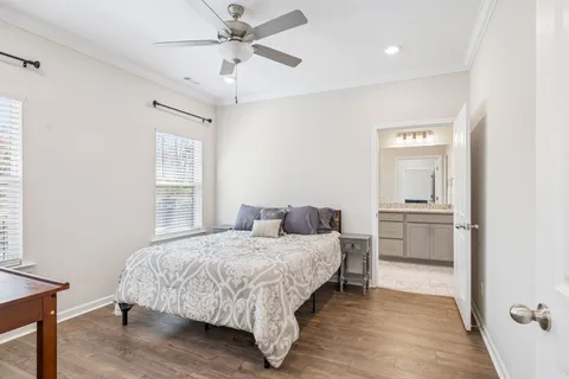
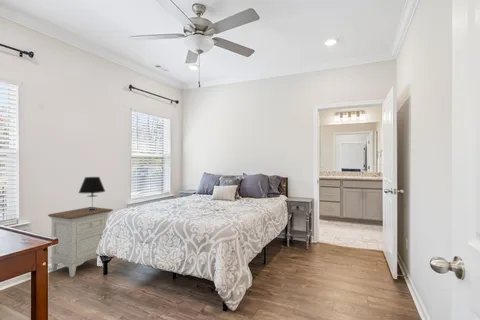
+ nightstand (82, 239)
+ table lamp (92, 193)
